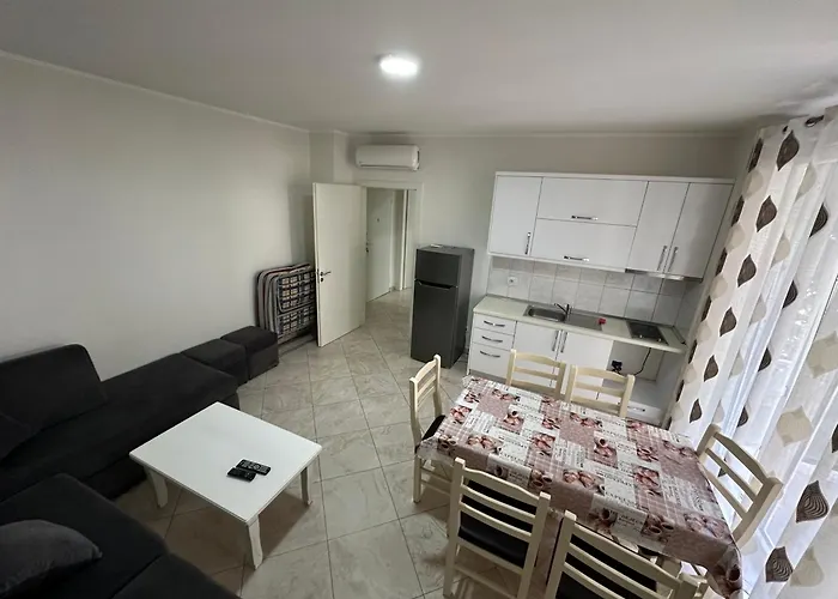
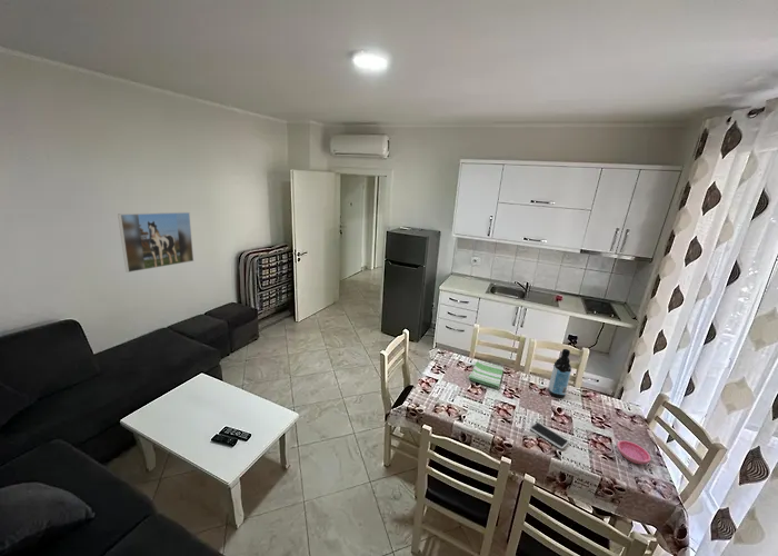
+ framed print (159, 239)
+ dish towel (486, 373)
+ water bottle (561, 371)
+ smartphone (548, 435)
+ saucer (632, 453)
